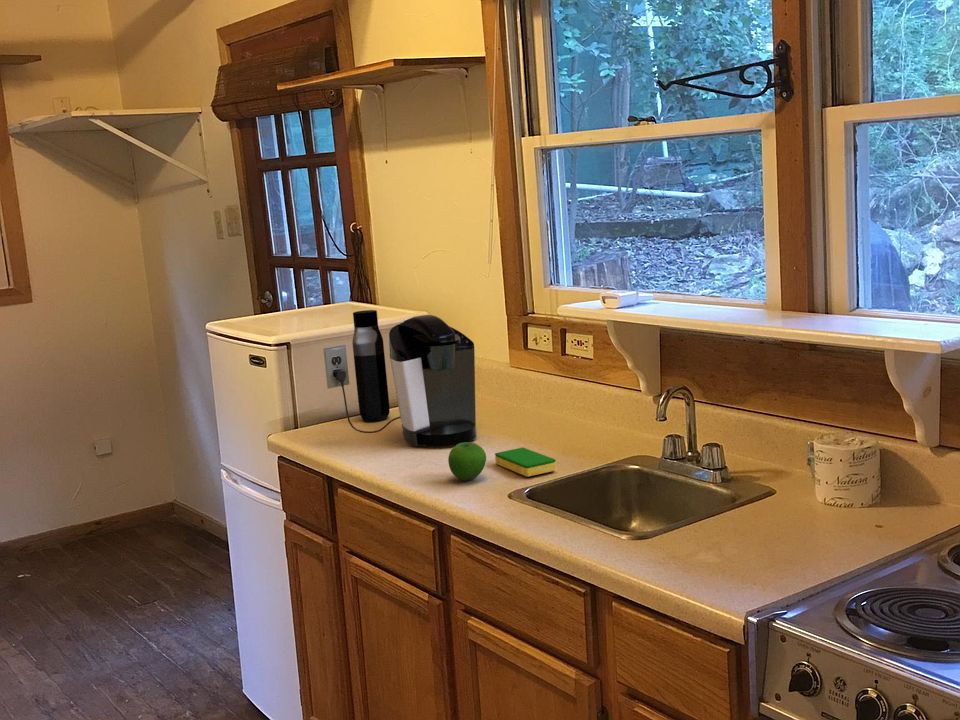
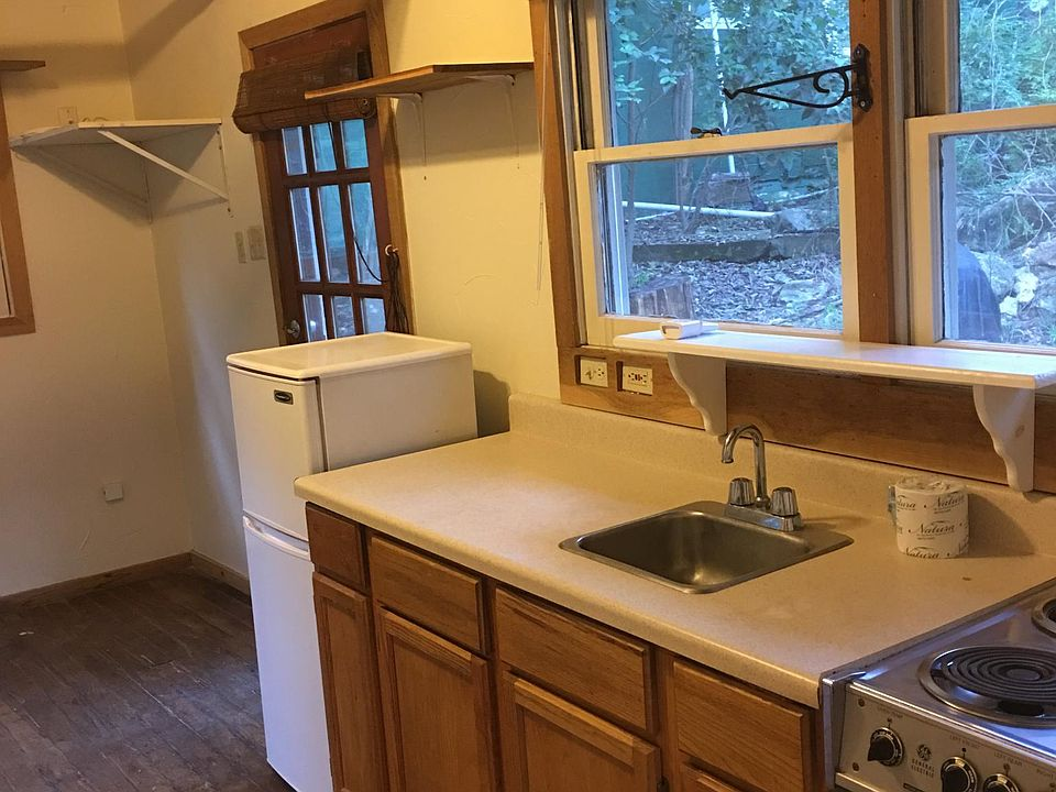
- water bottle (370, 365)
- coffee maker (410, 381)
- dish sponge (525, 461)
- apple (466, 461)
